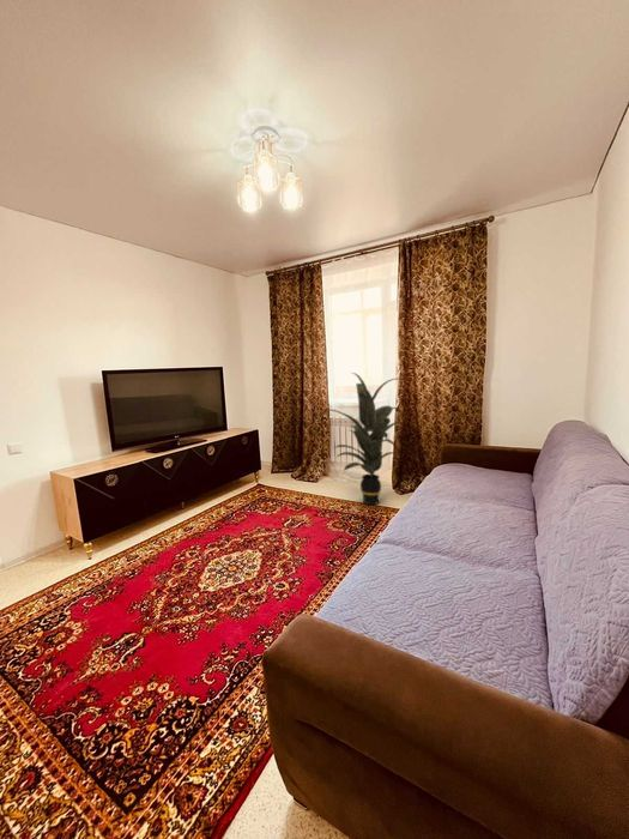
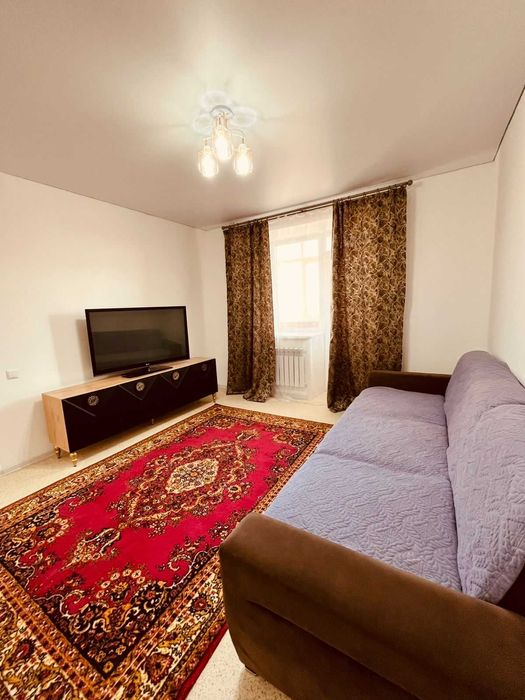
- indoor plant (367, 437)
